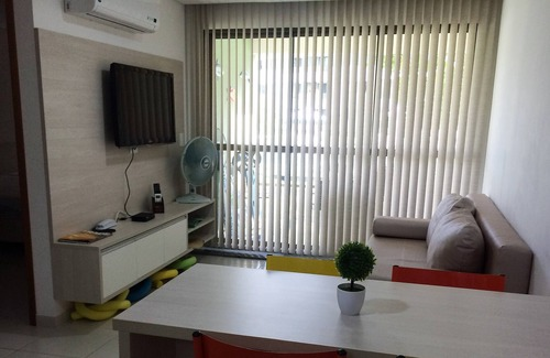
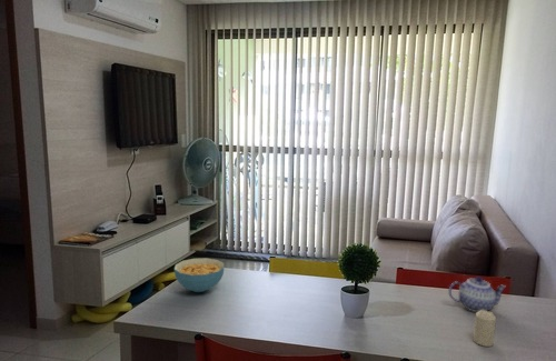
+ teapot (476, 292)
+ candle (484, 327)
+ cereal bowl (199, 278)
